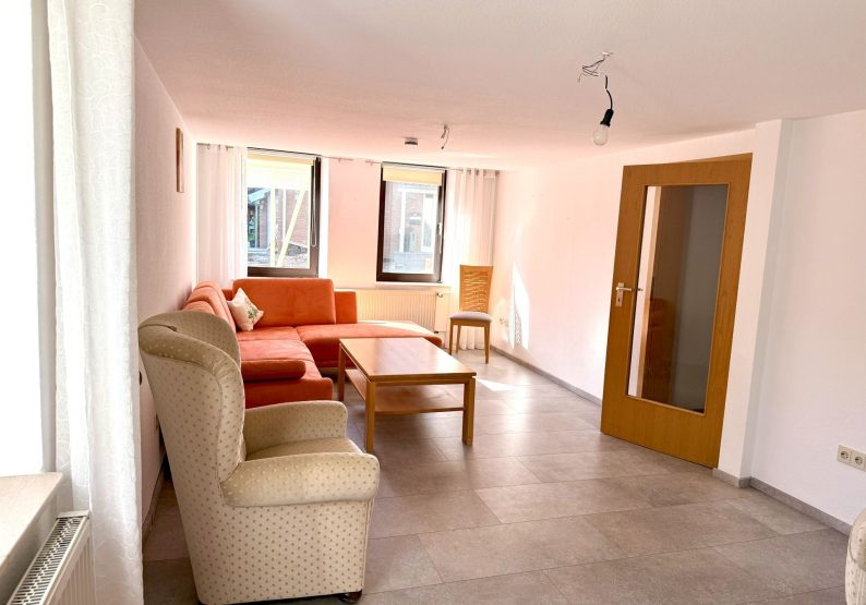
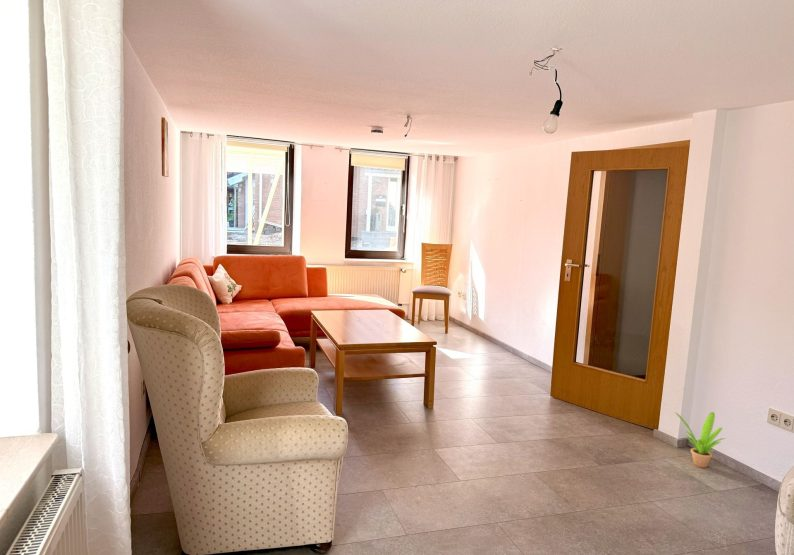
+ potted plant (704, 442)
